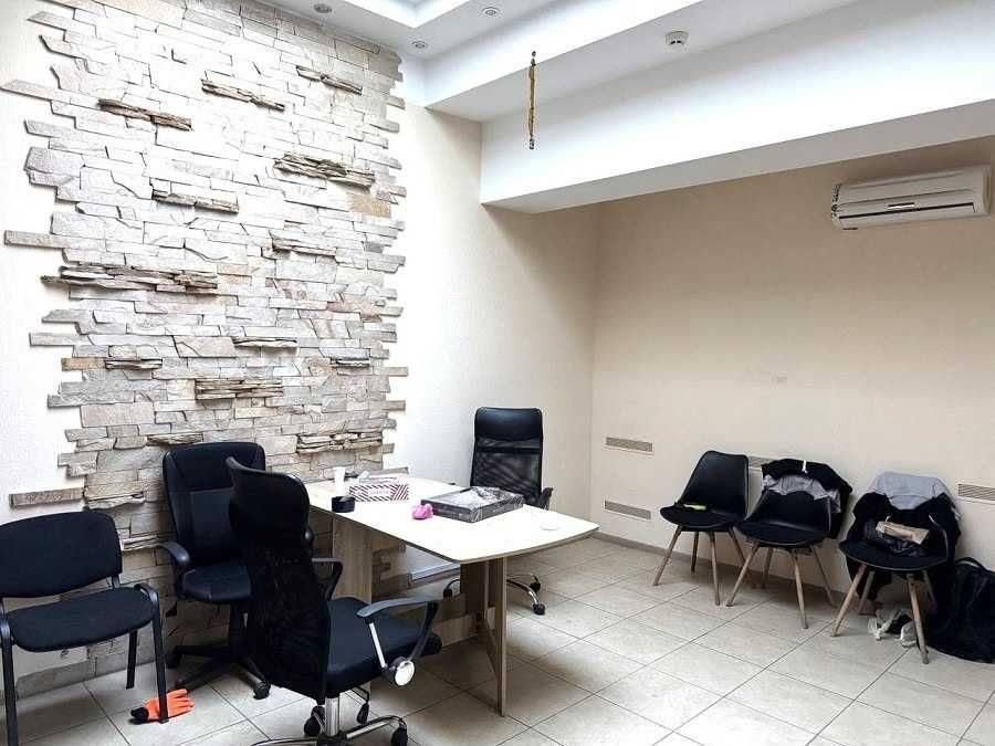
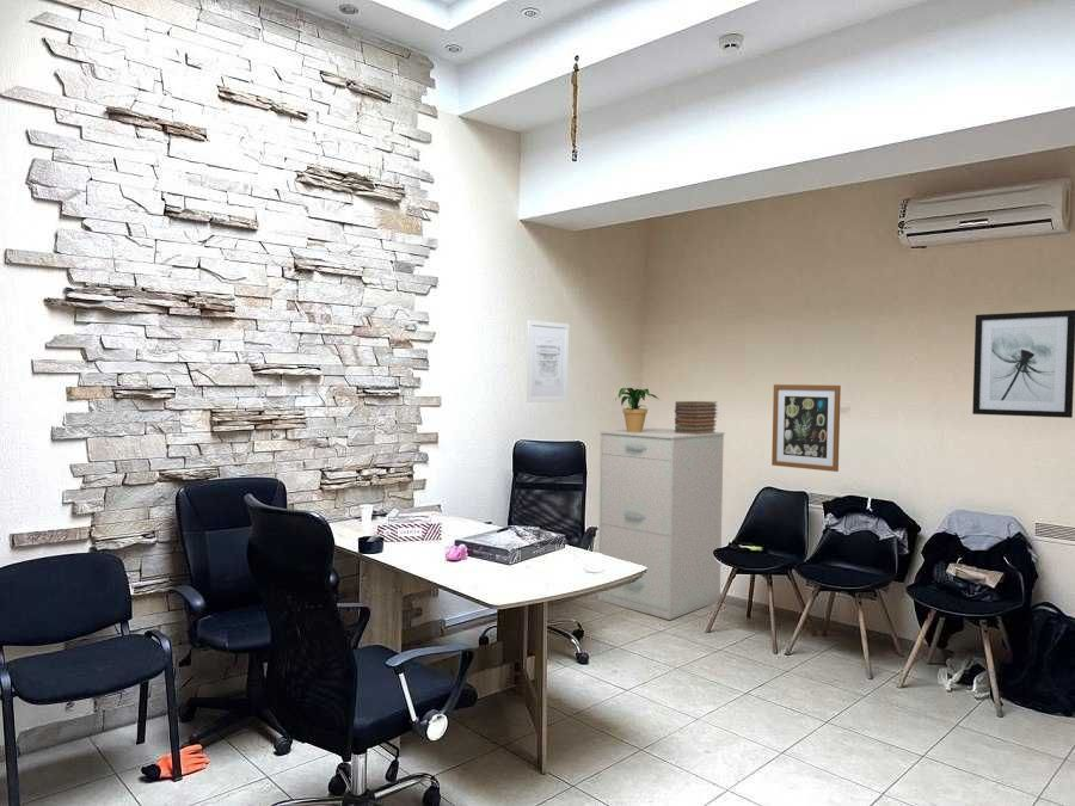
+ wall art (548, 362)
+ book stack (695, 417)
+ wall art (1021, 364)
+ potted plant (634, 410)
+ filing cabinet (659, 516)
+ wall art (804, 426)
